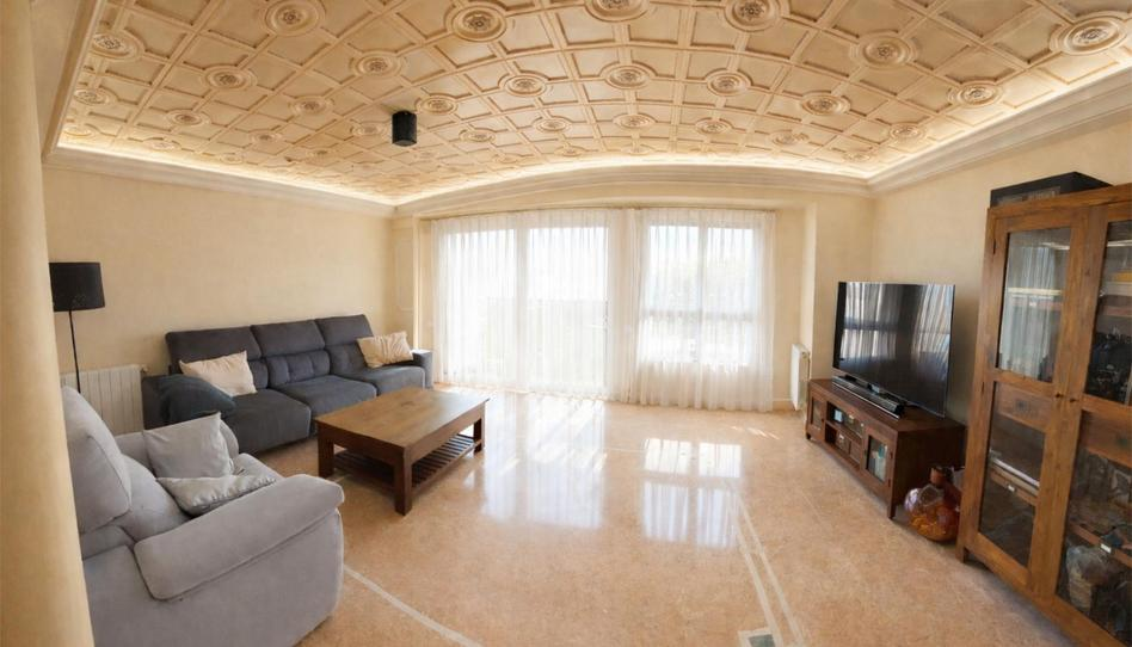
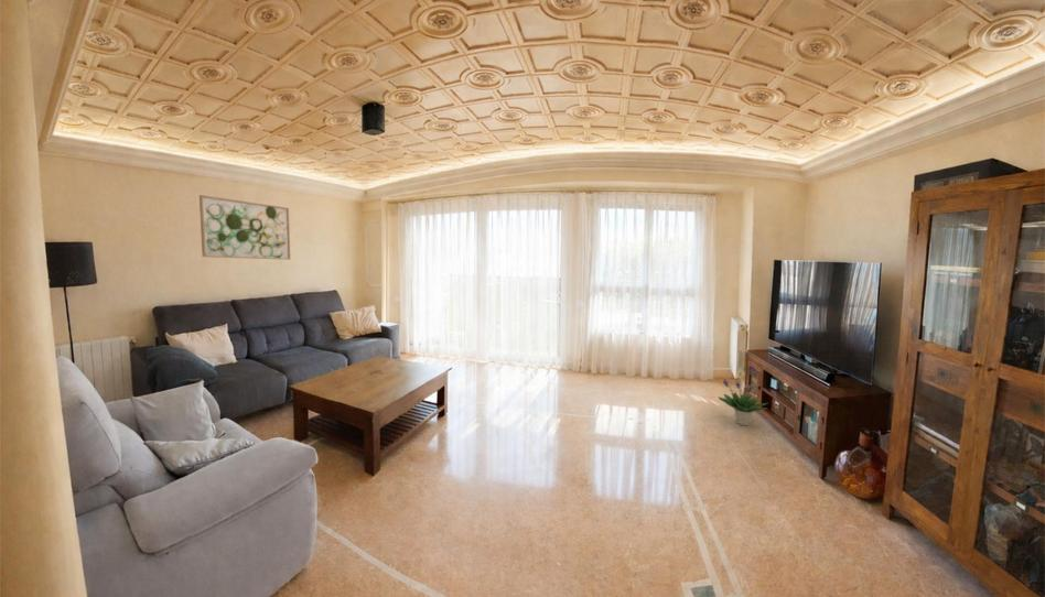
+ wall art (249, 230)
+ potted plant (744, 393)
